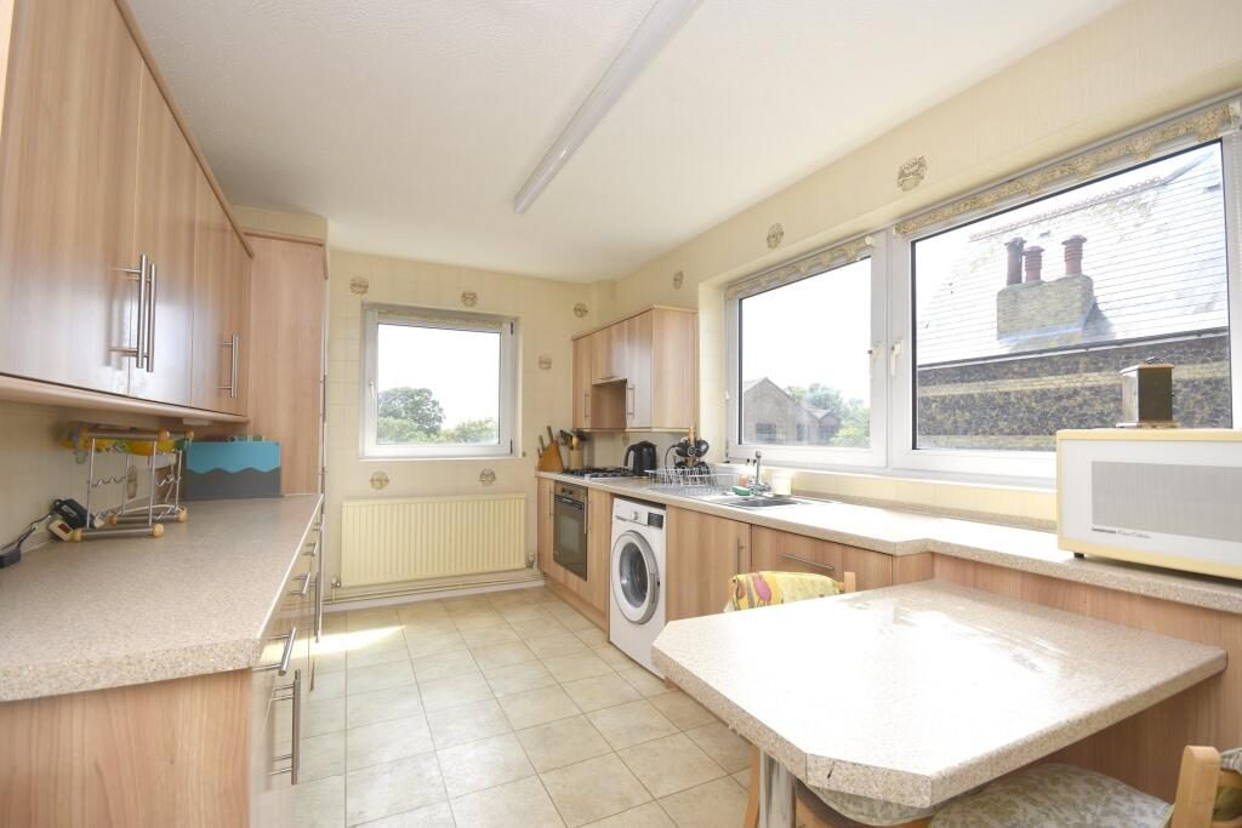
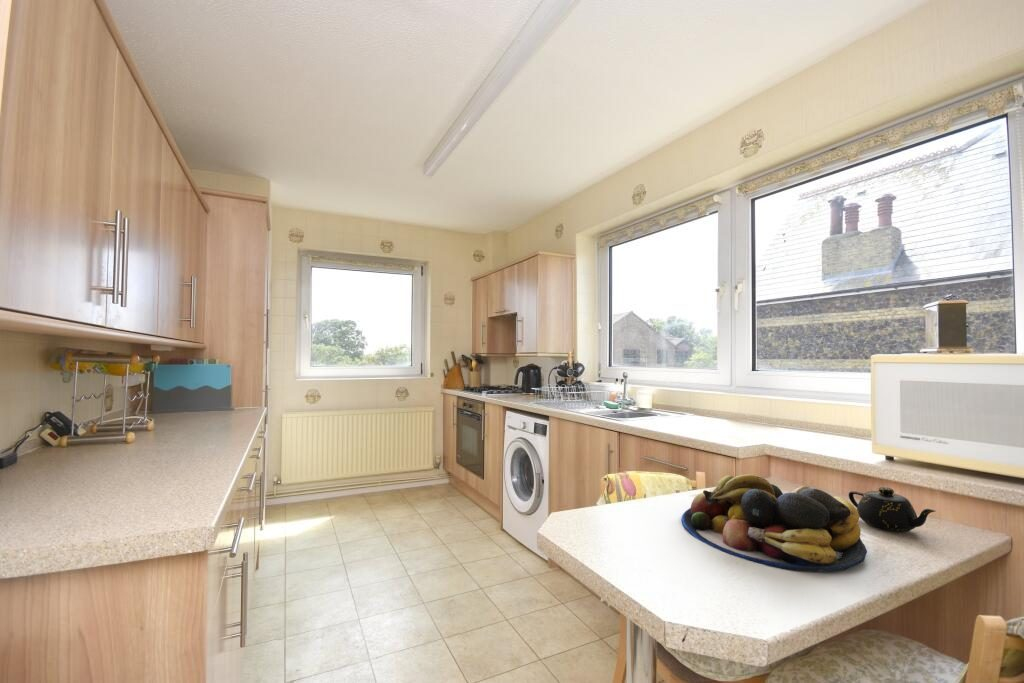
+ teapot (889, 507)
+ fruit bowl (764, 504)
